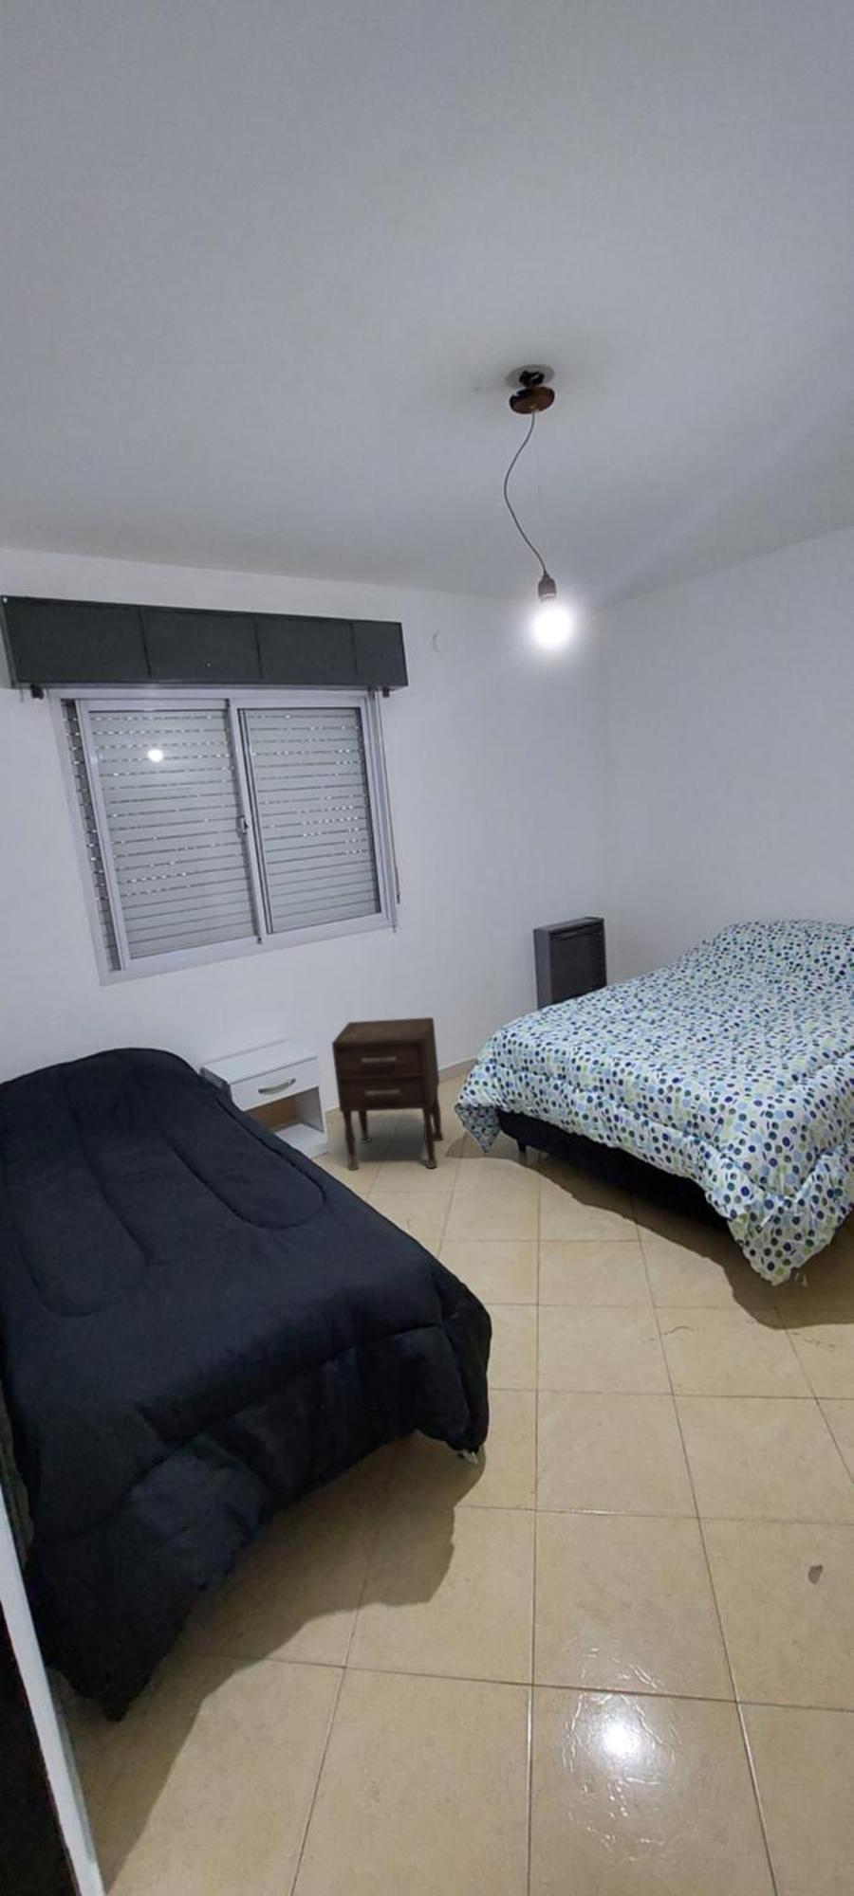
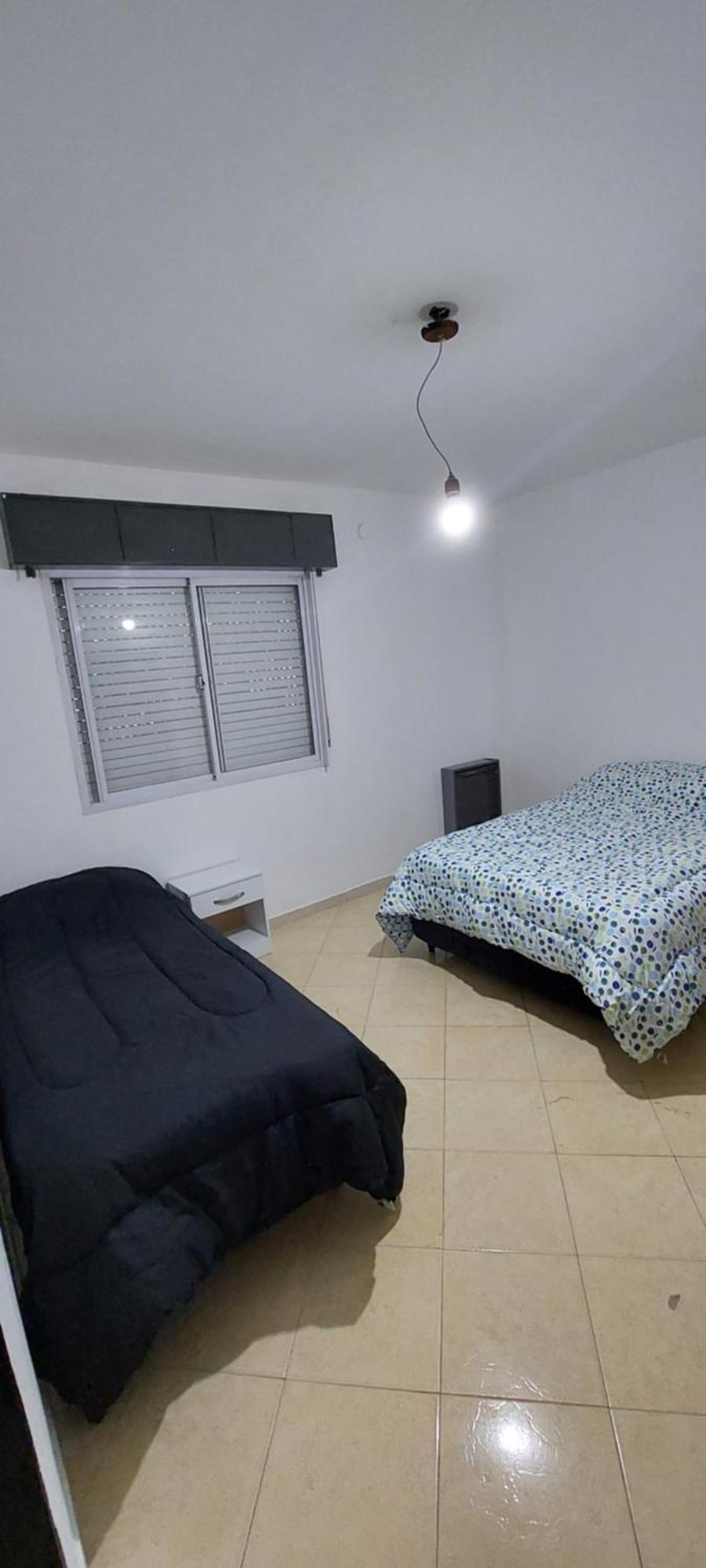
- nightstand (390, 1092)
